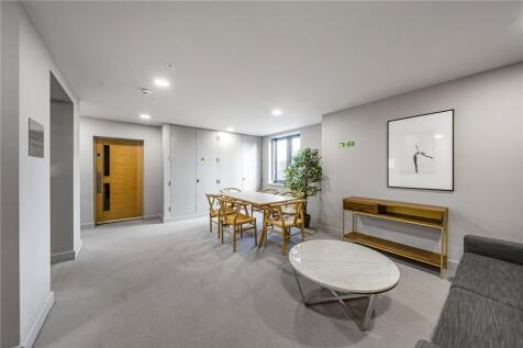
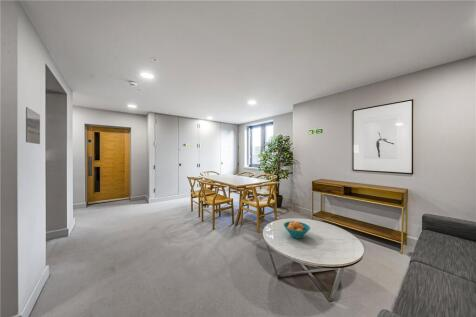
+ fruit bowl (296, 228)
